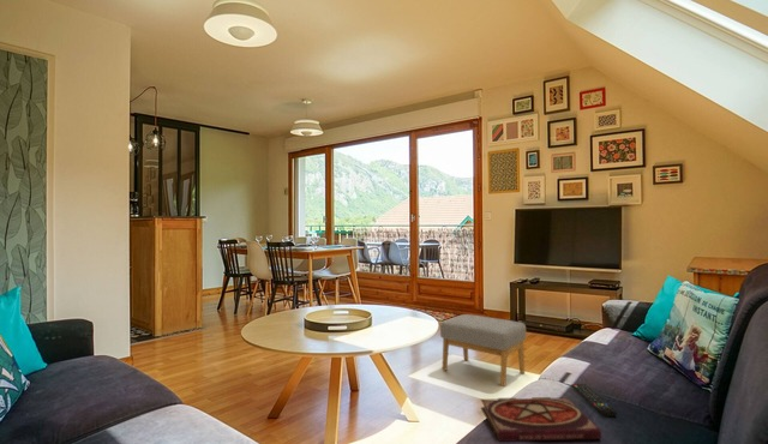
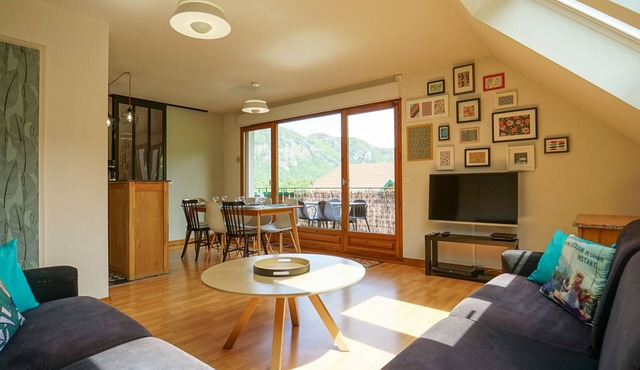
- remote control (592, 398)
- footstool (482, 346)
- book (535, 414)
